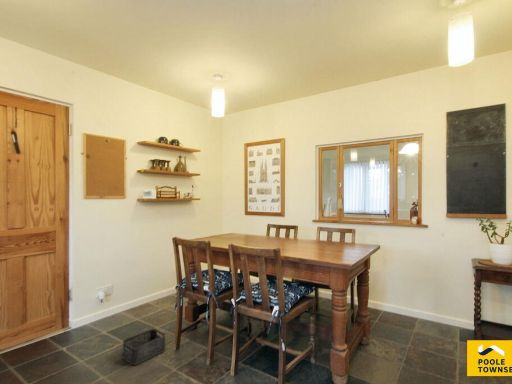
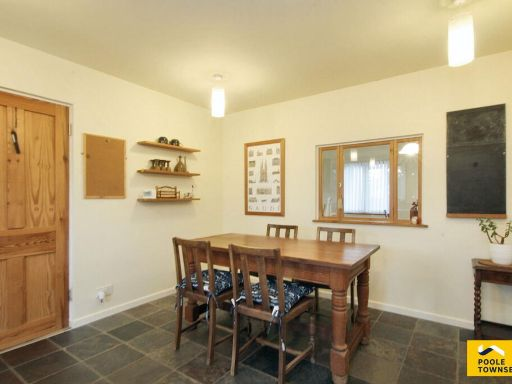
- storage bin (144, 345)
